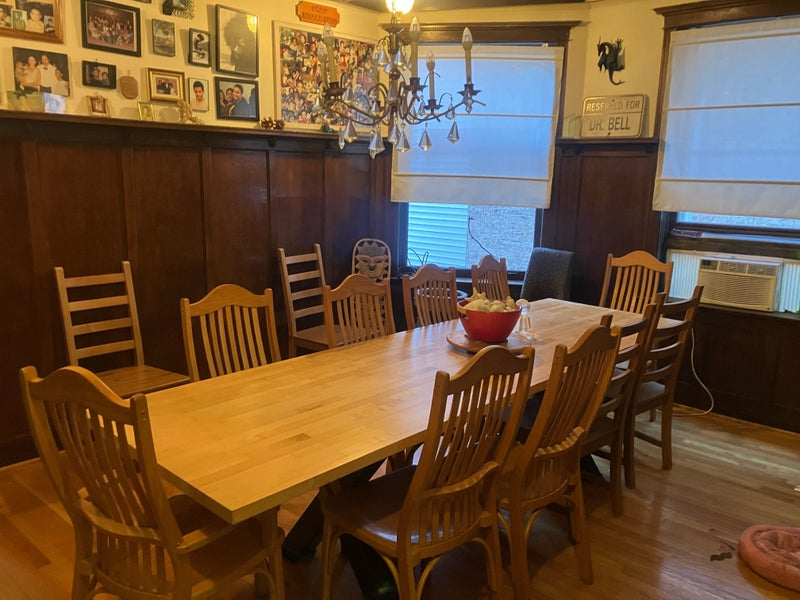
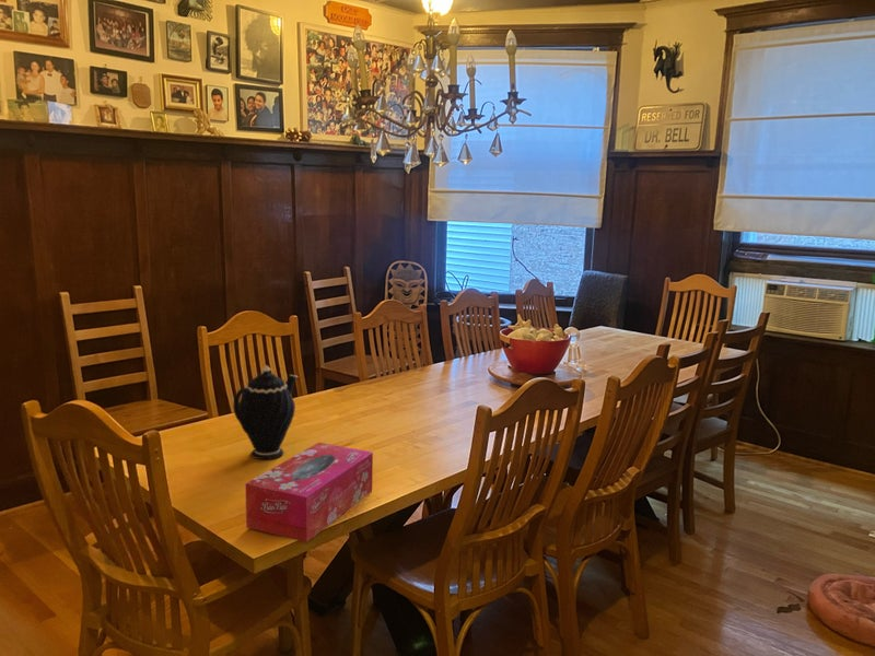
+ tissue box (313, 487)
+ teapot (267, 409)
